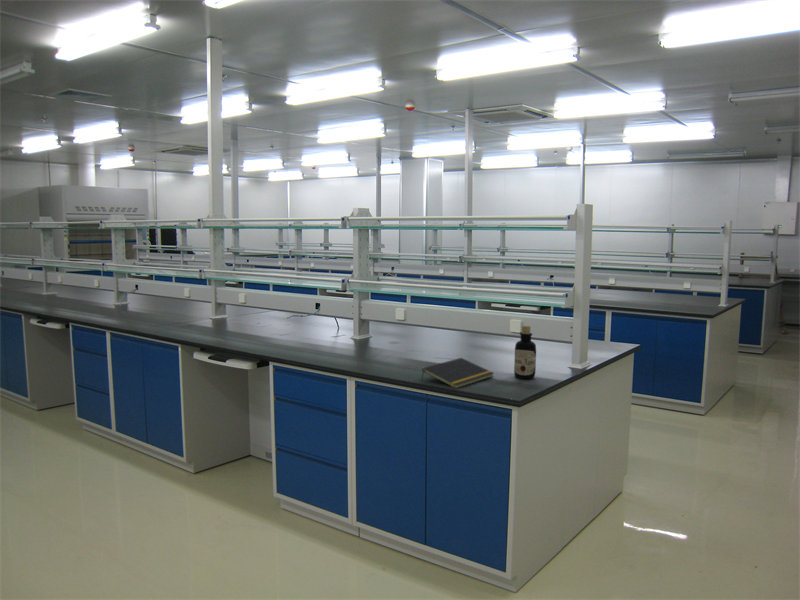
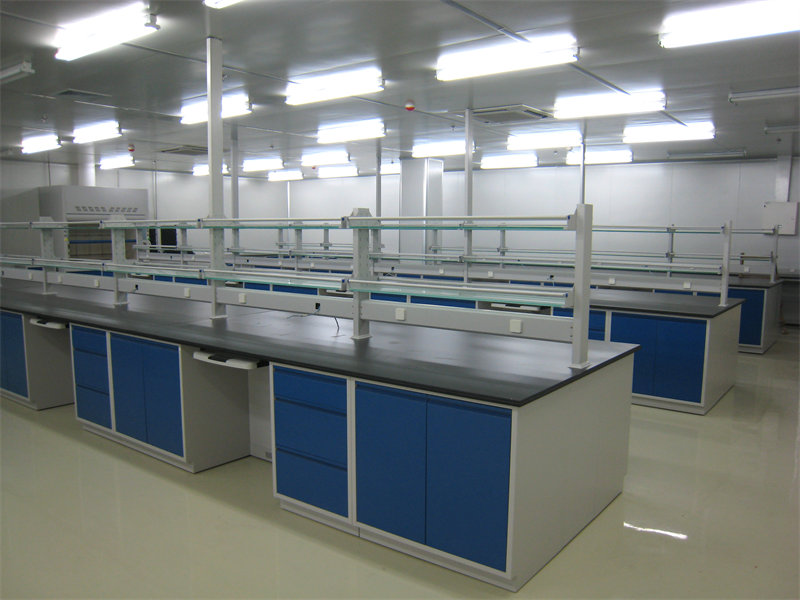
- notepad (458, 372)
- bottle (525, 351)
